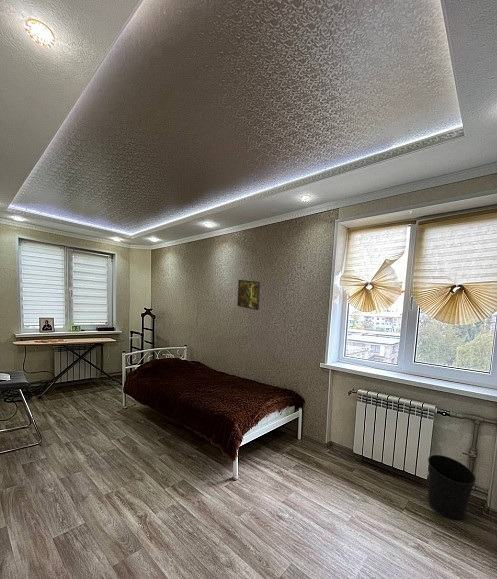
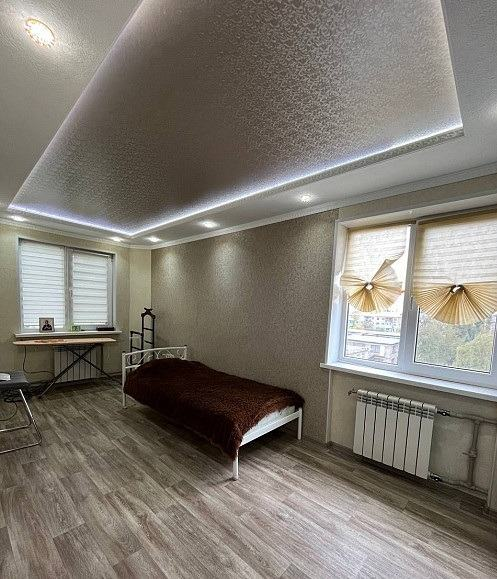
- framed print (248, 294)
- wastebasket (448, 488)
